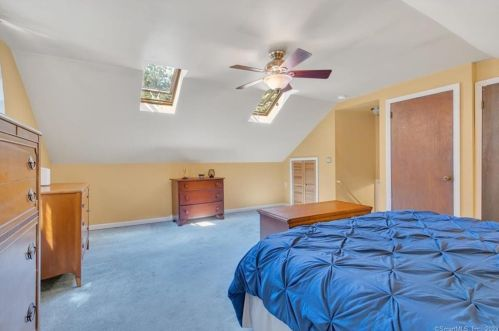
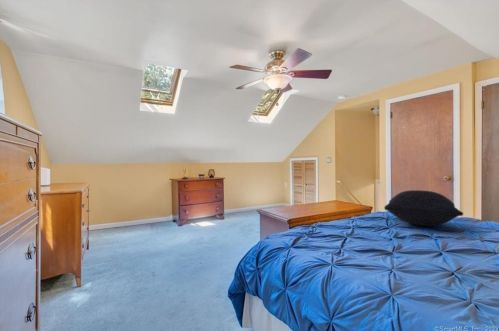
+ pillow (420, 207)
